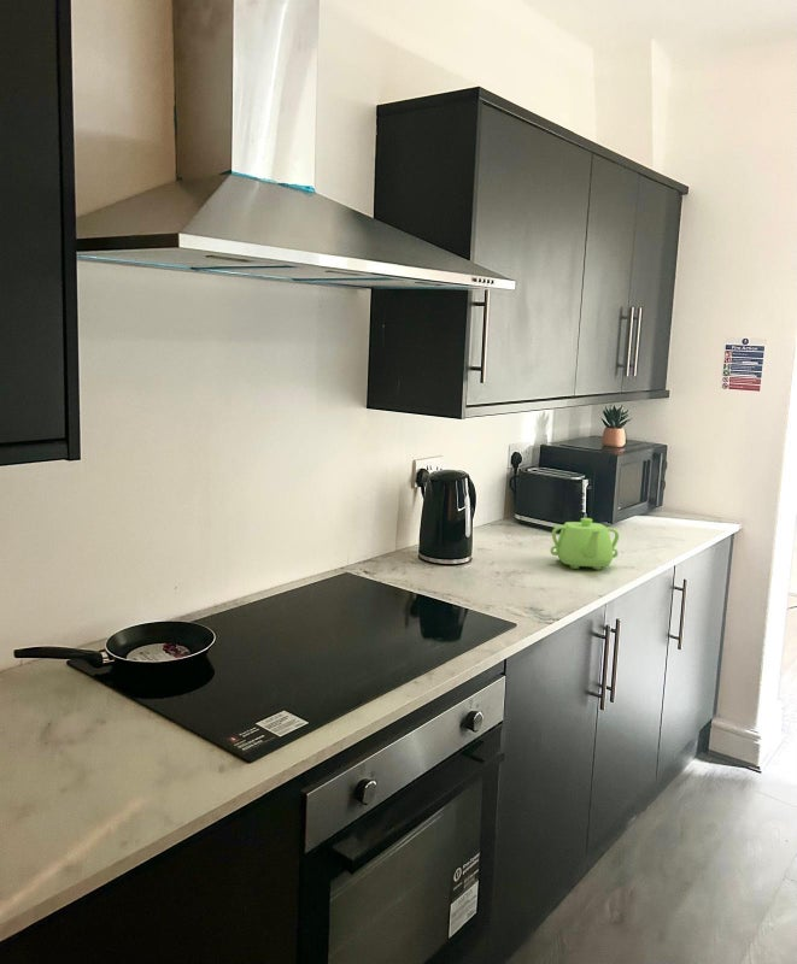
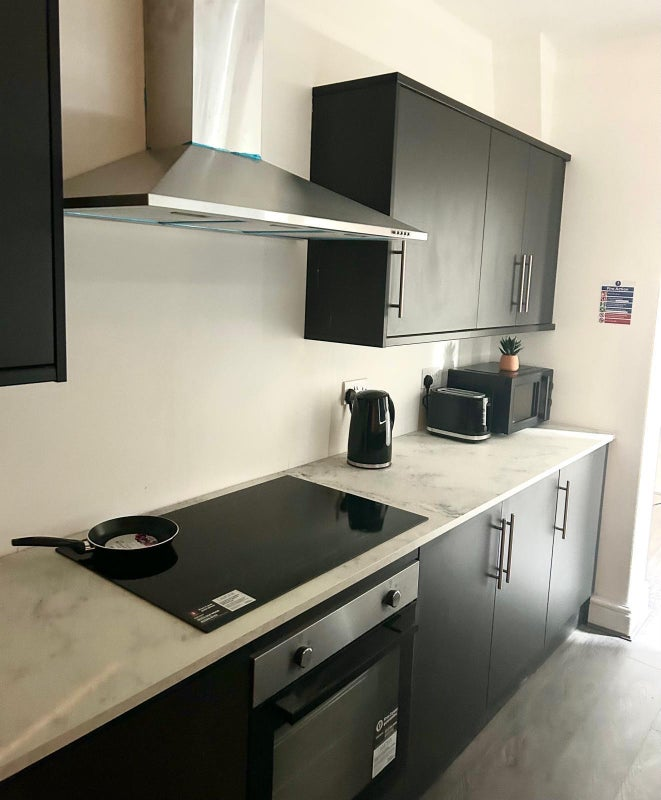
- teapot (587, 543)
